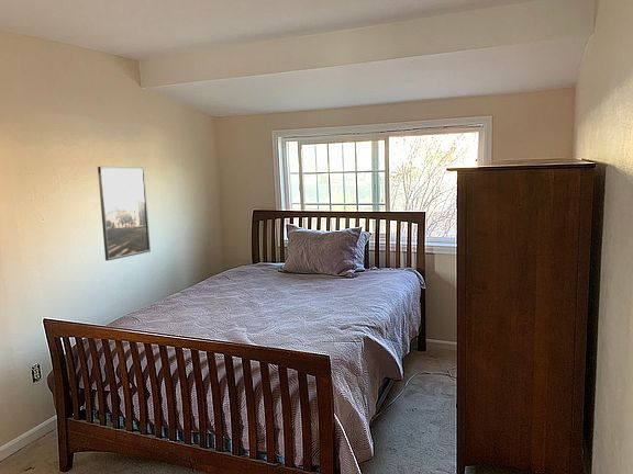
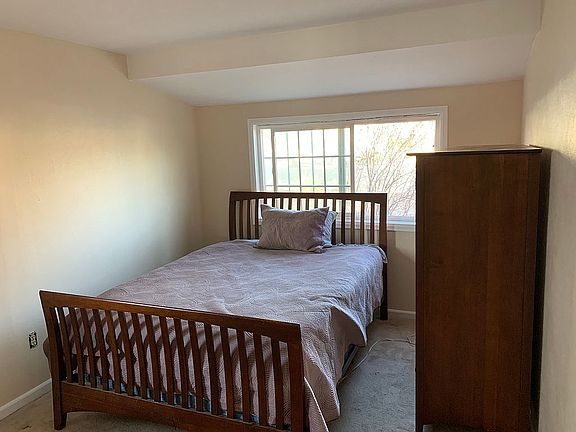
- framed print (125, 212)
